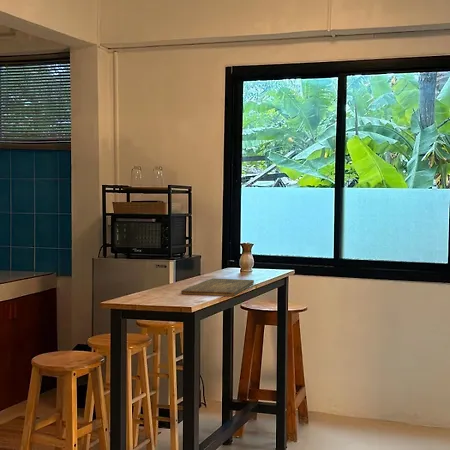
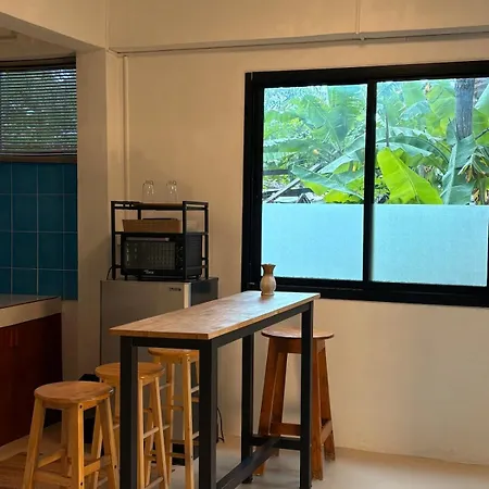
- cutting board (220, 286)
